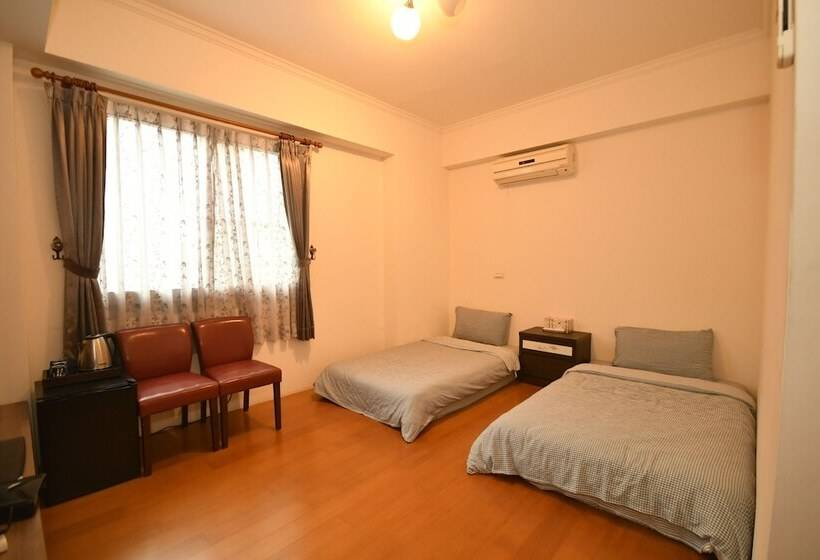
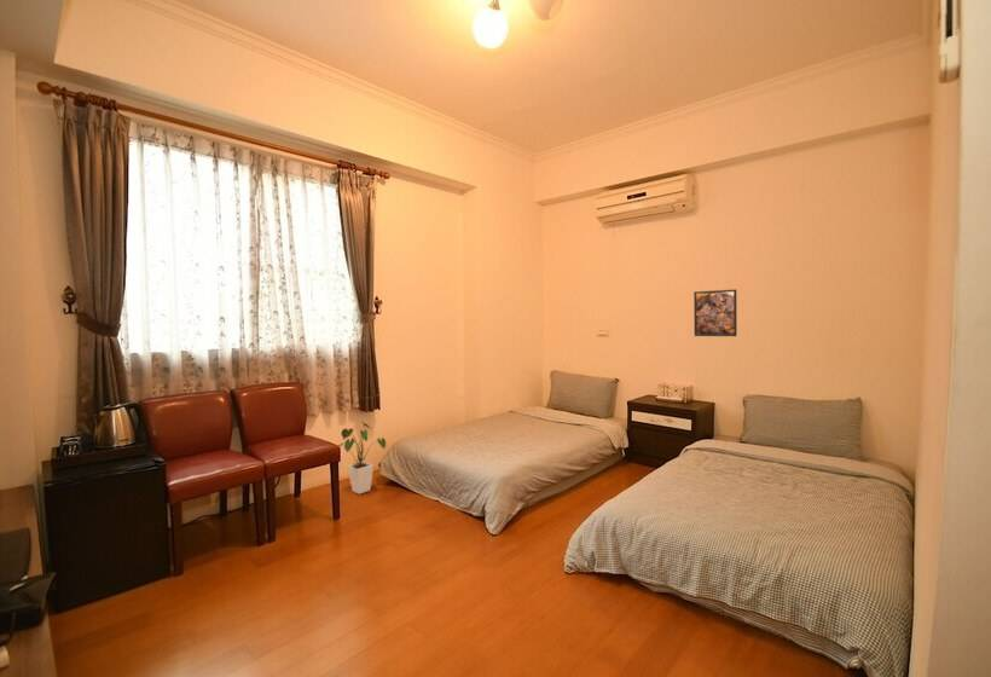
+ house plant (364, 457)
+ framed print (714, 313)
